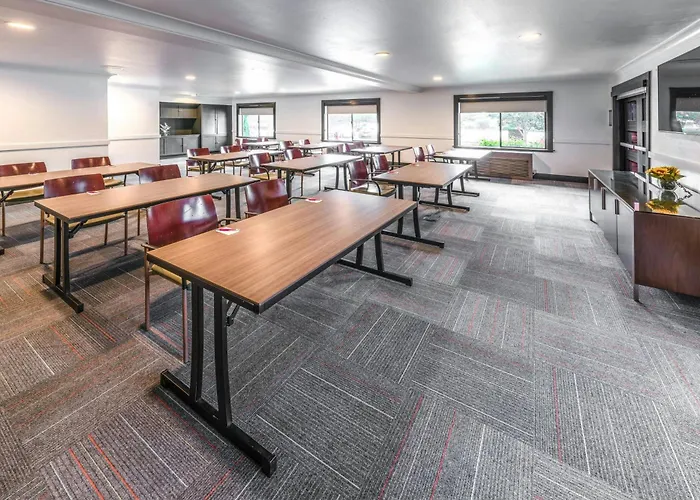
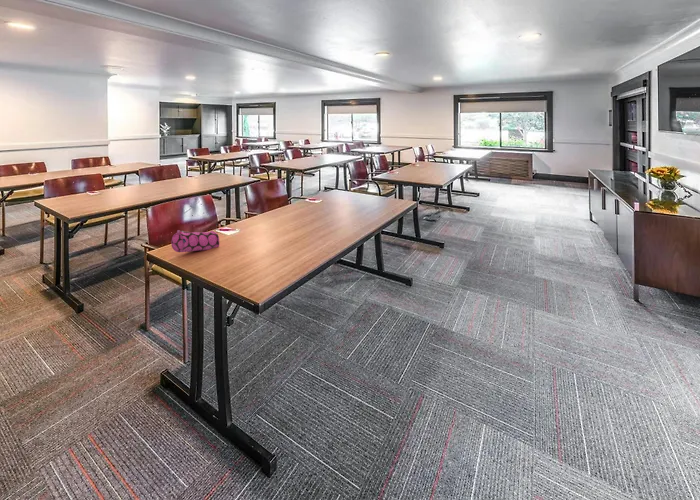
+ pencil case (197, 240)
